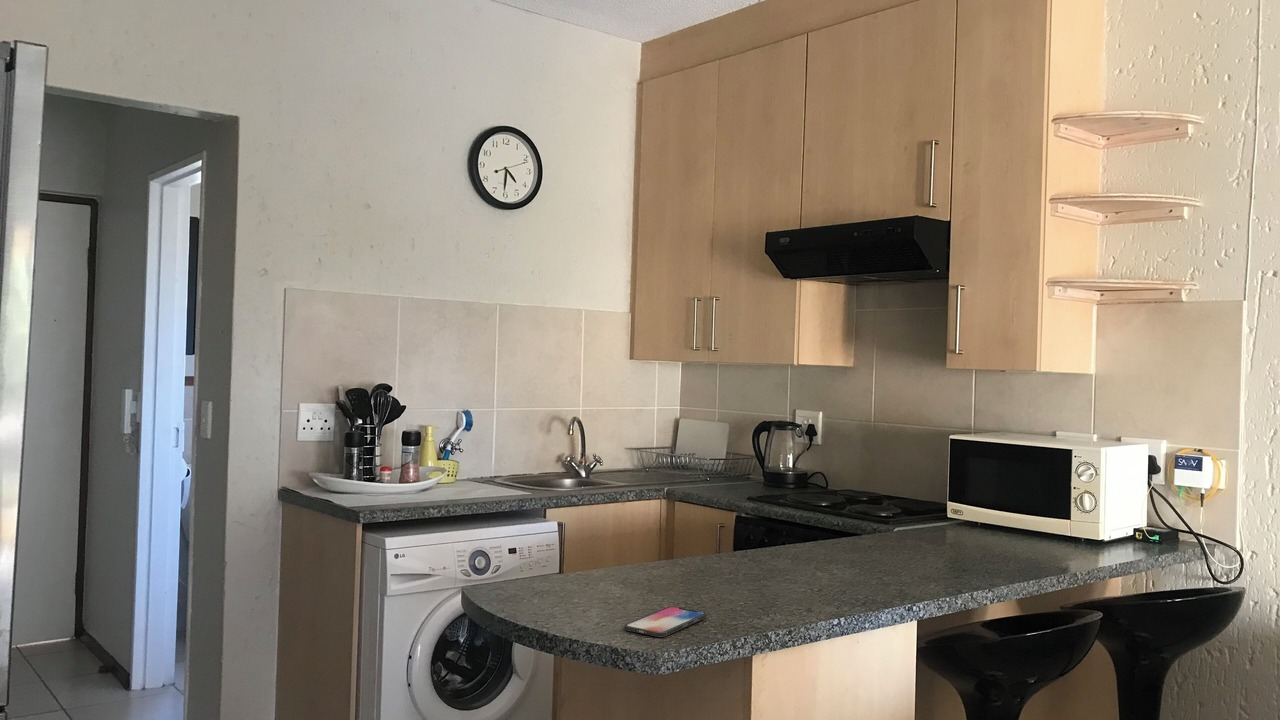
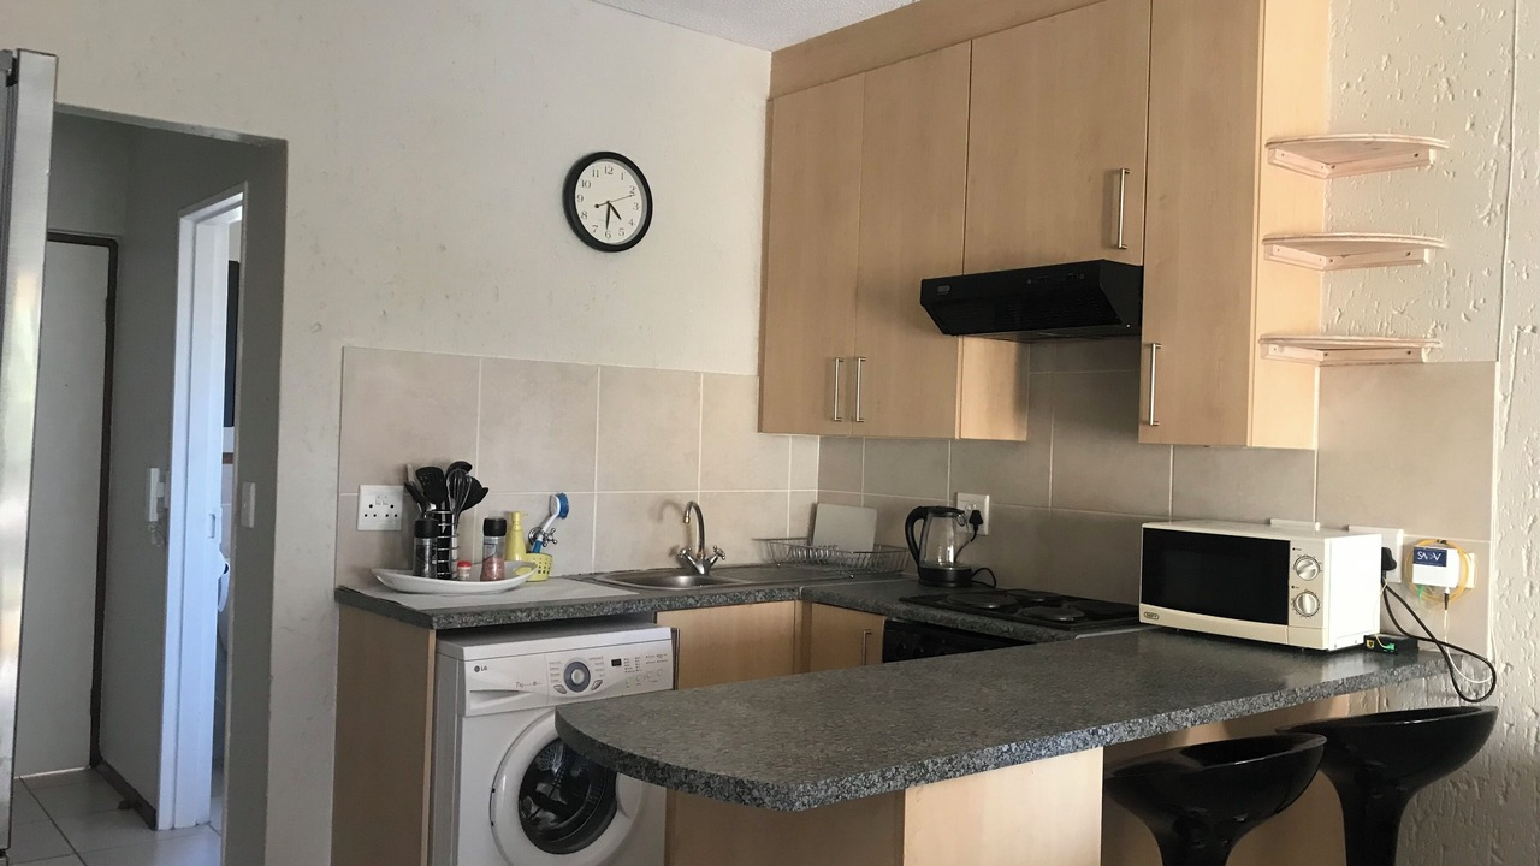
- smartphone (666, 621)
